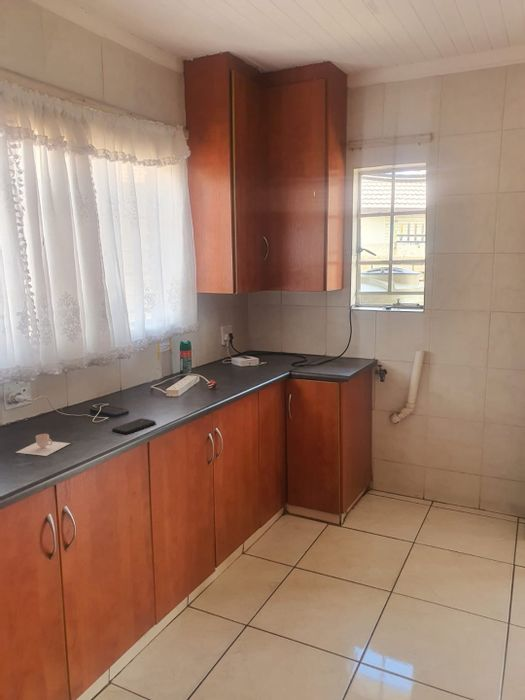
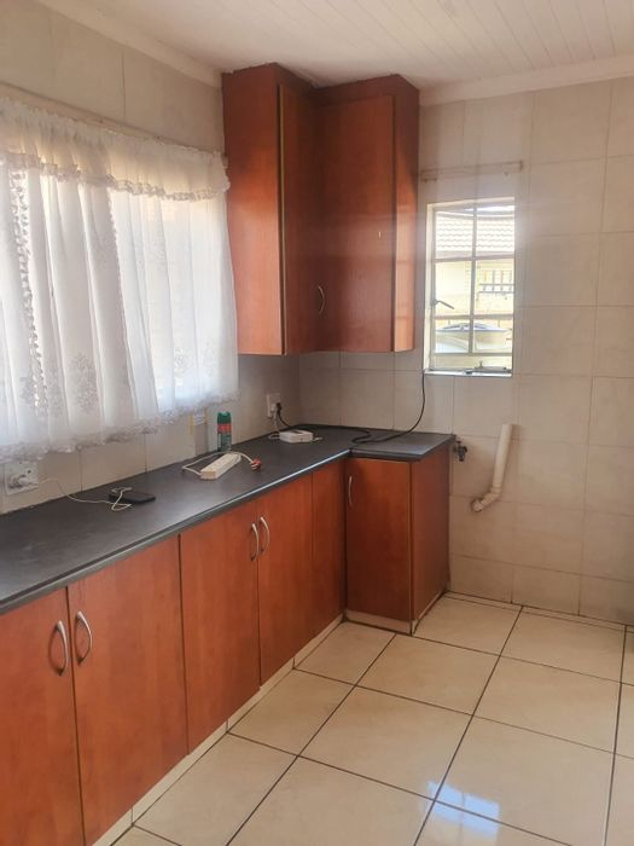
- smartphone (134, 425)
- mug (42, 441)
